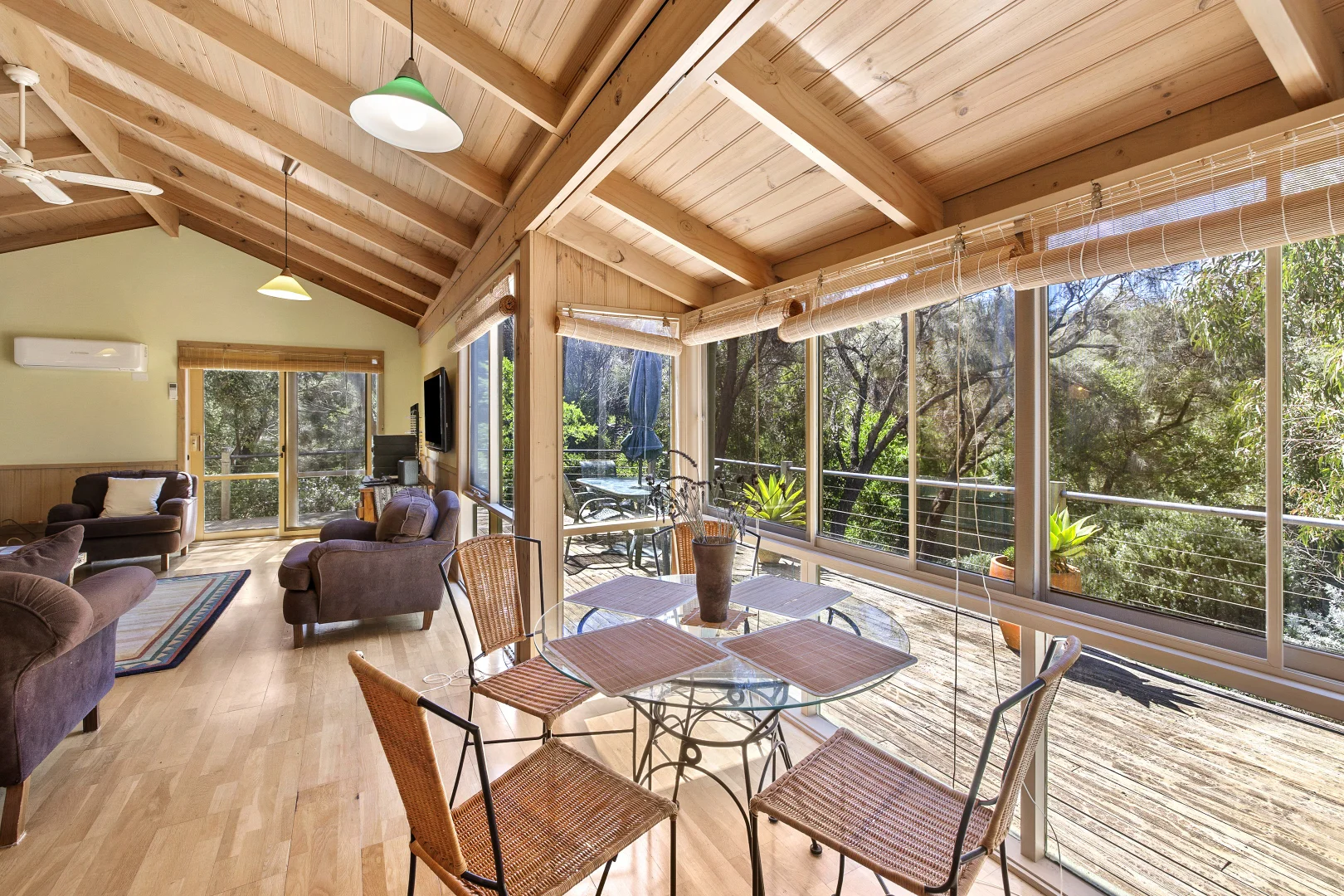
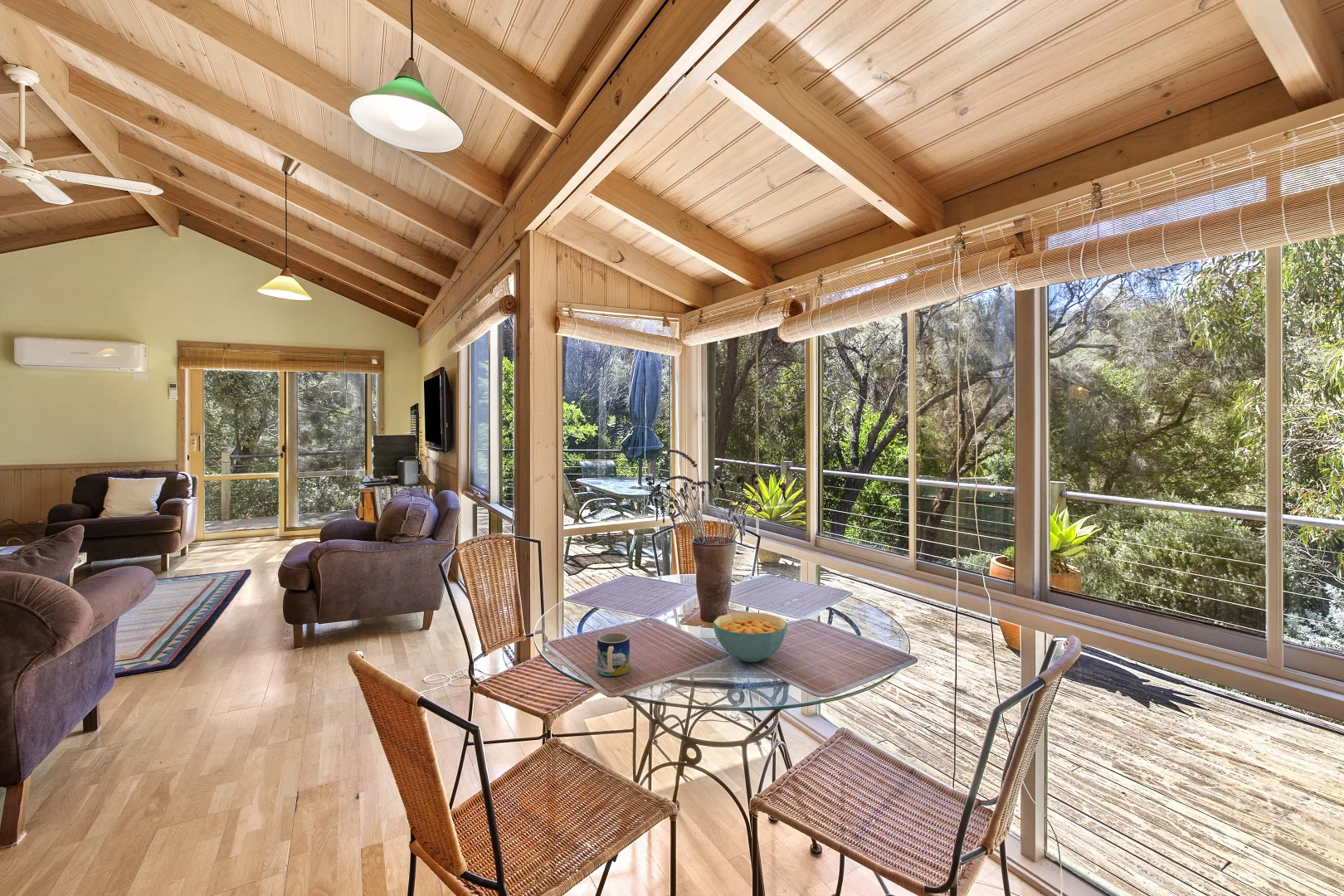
+ mug (612, 655)
+ cereal bowl (750, 640)
